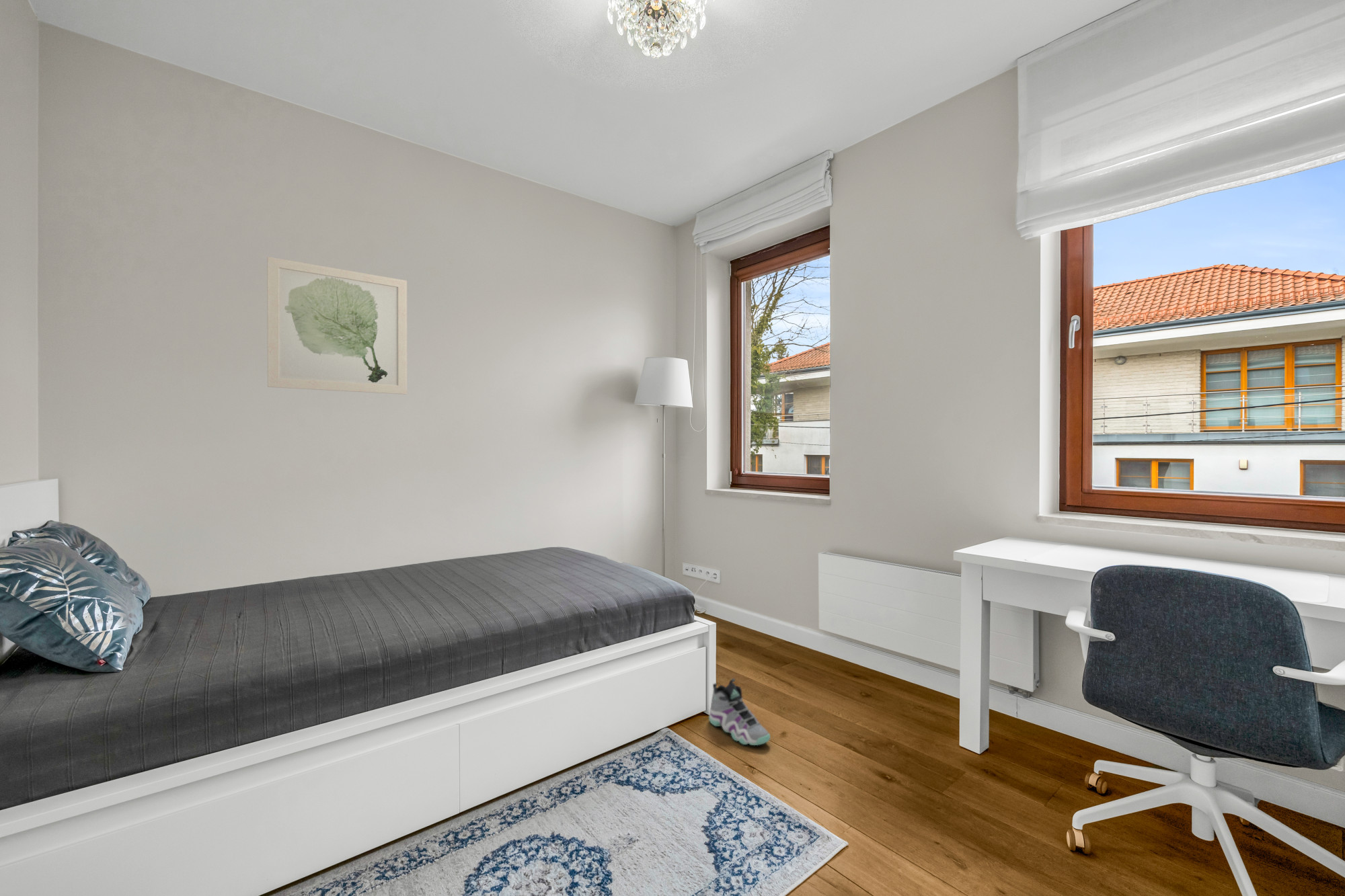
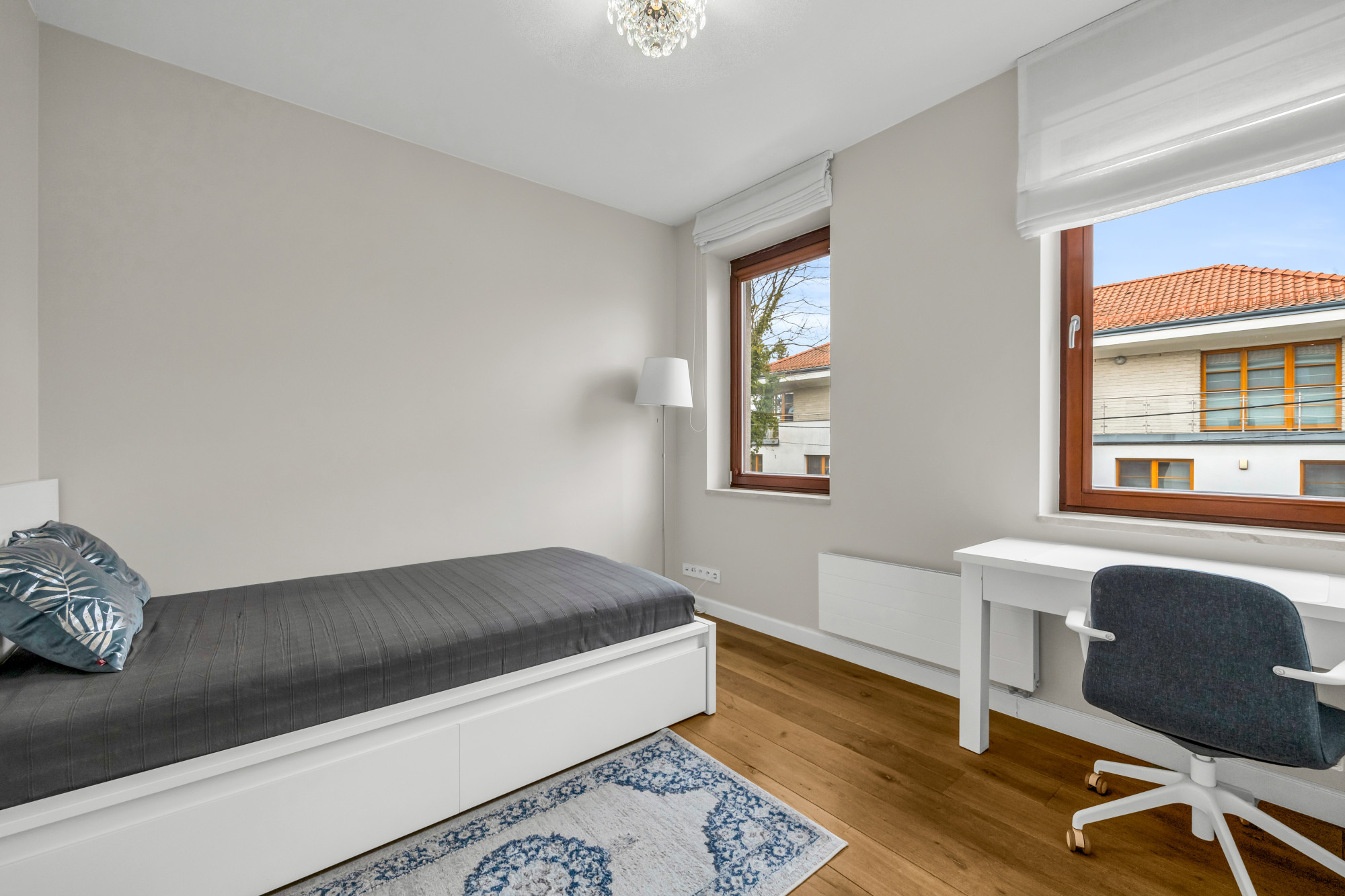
- sneaker (737, 706)
- wall art (342, 330)
